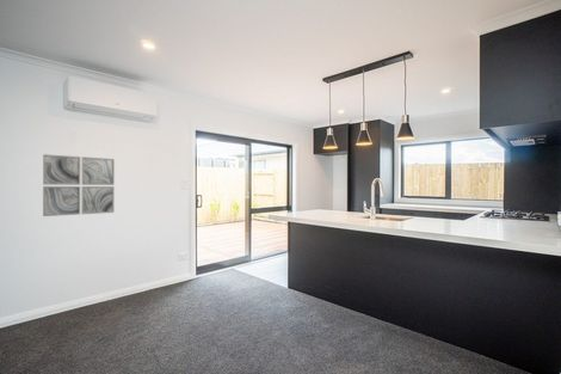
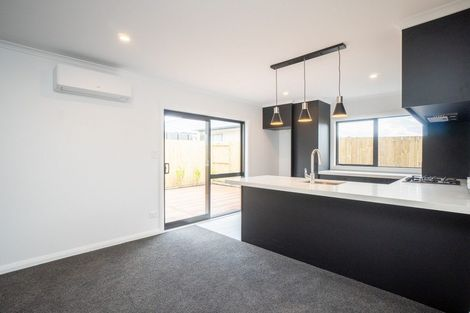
- wall art (79, 184)
